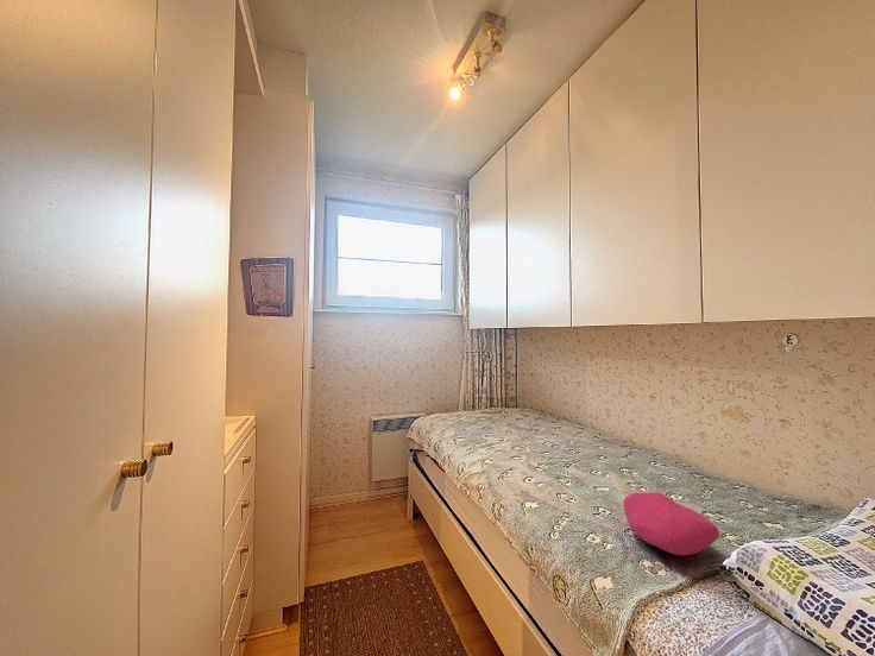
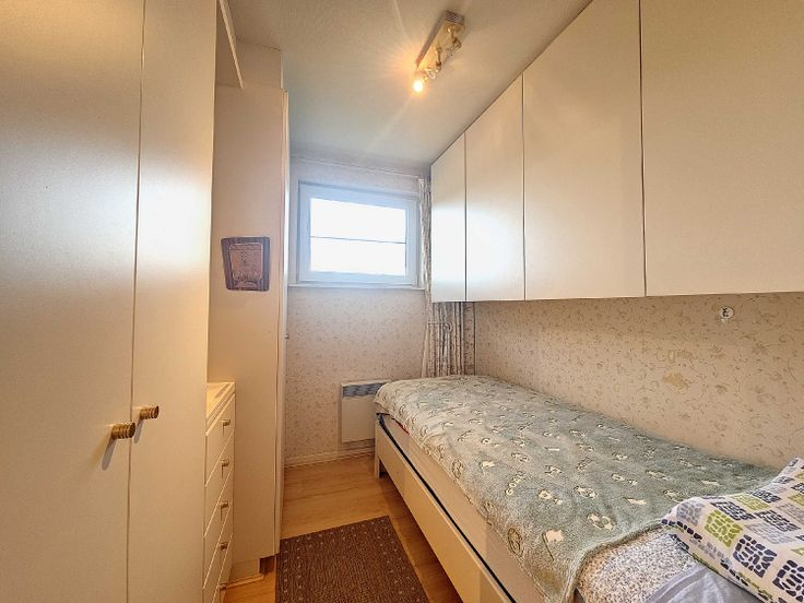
- cushion (668, 522)
